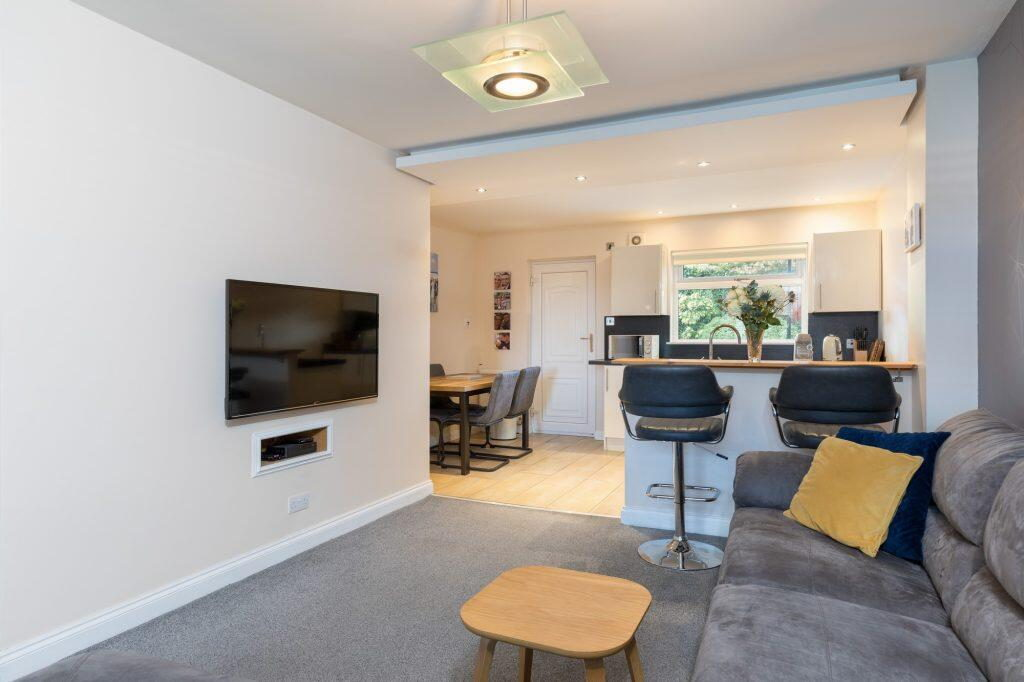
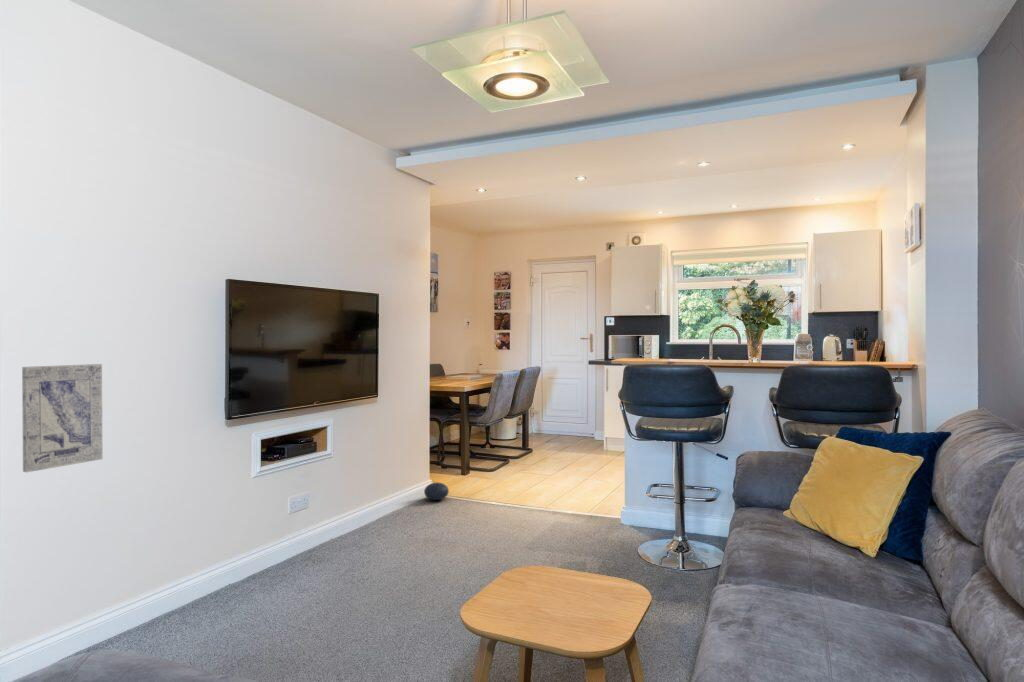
+ wall art (64, 415)
+ ball (436, 491)
